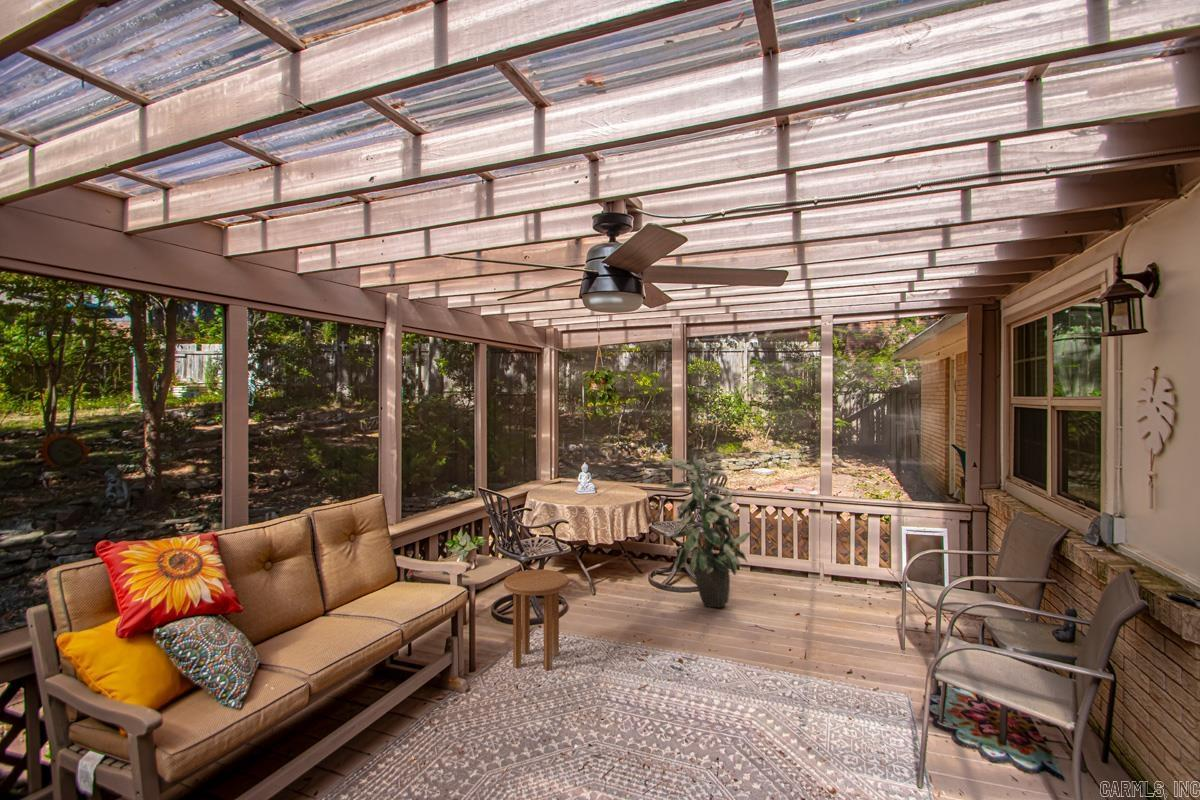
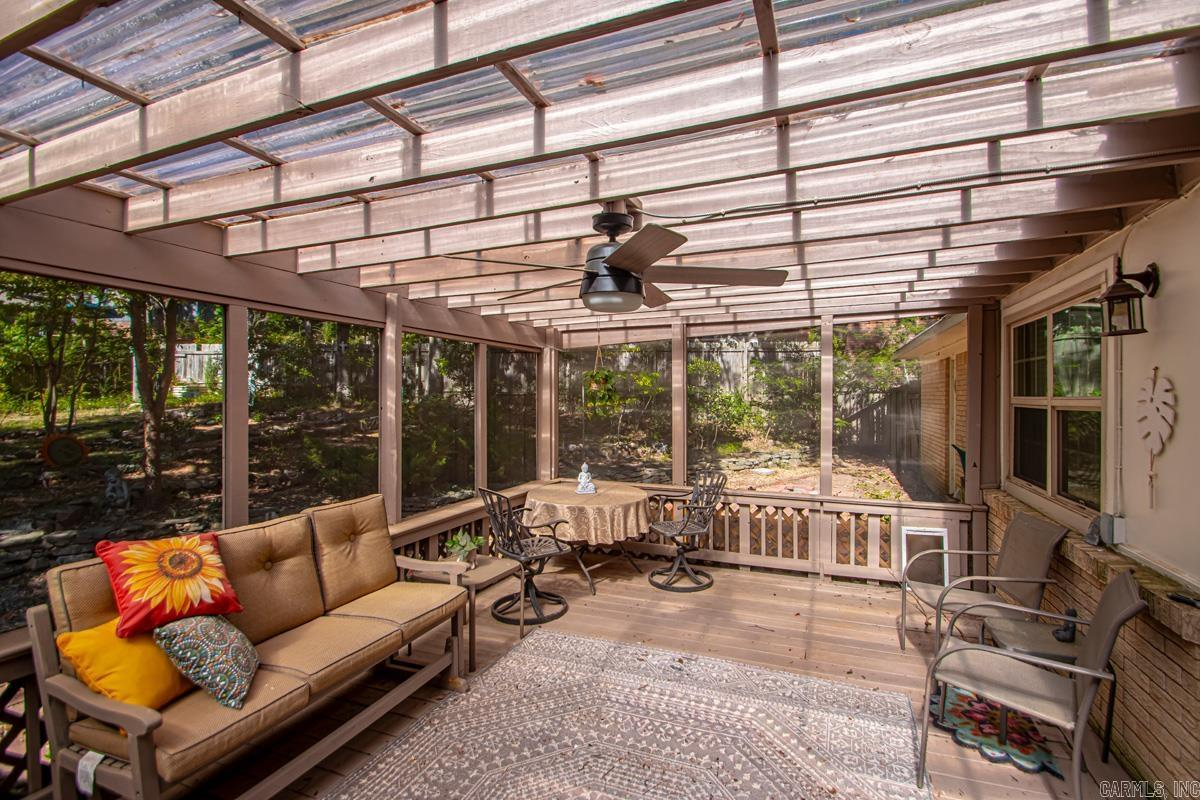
- indoor plant (706, 528)
- side table (529, 619)
